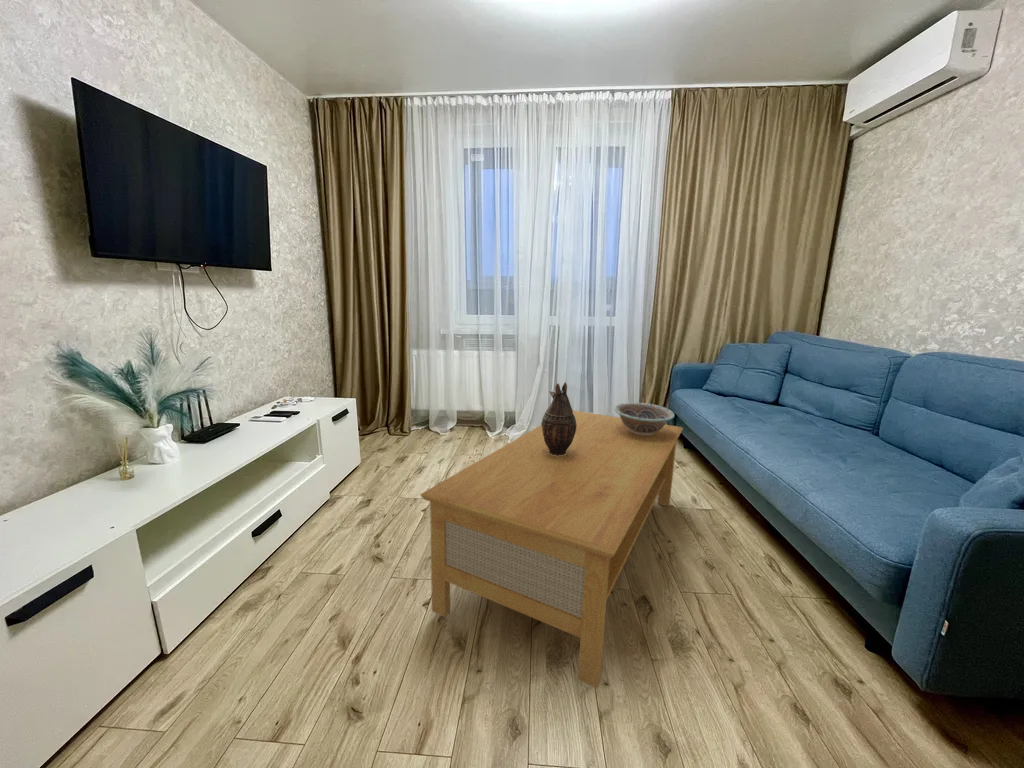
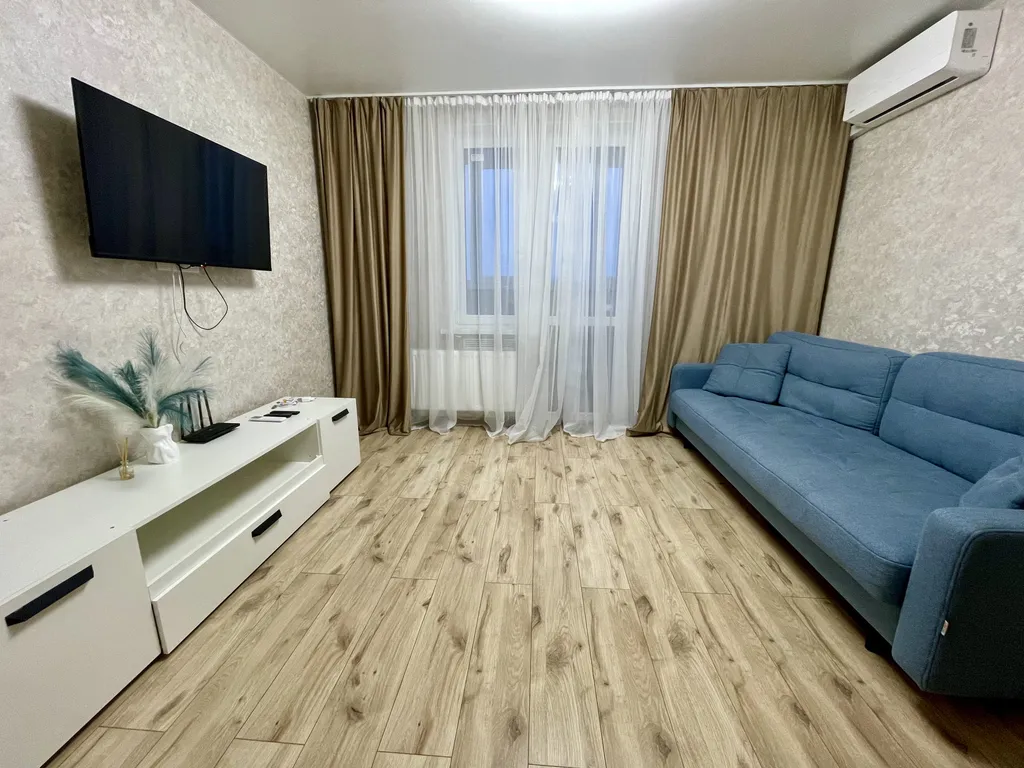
- coffee table (578, 501)
- decorative bowl (643, 420)
- decorative vase (559, 417)
